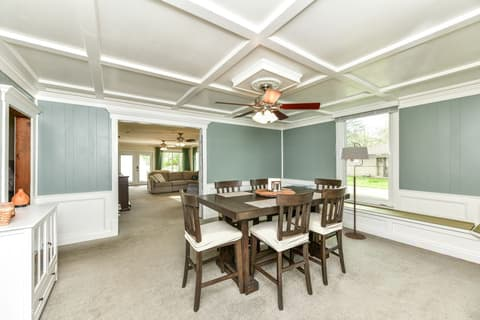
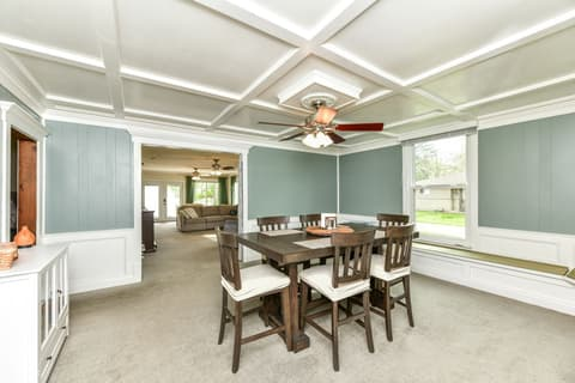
- floor lamp (355, 189)
